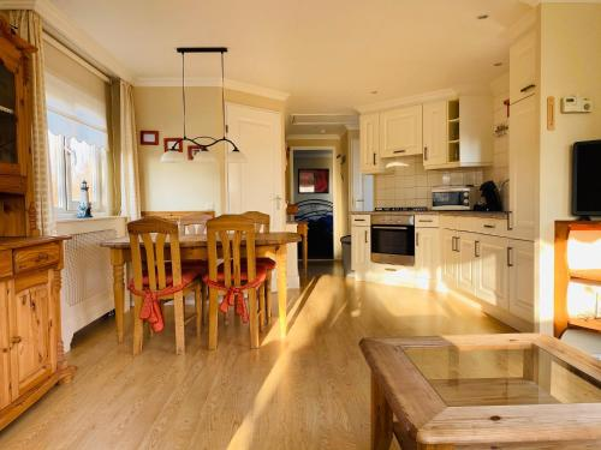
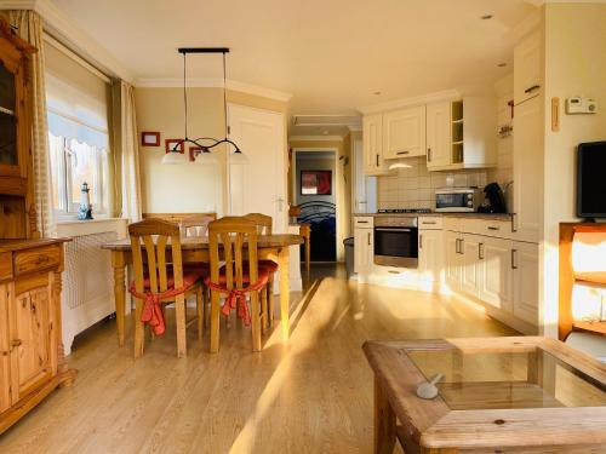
+ spoon (433, 381)
